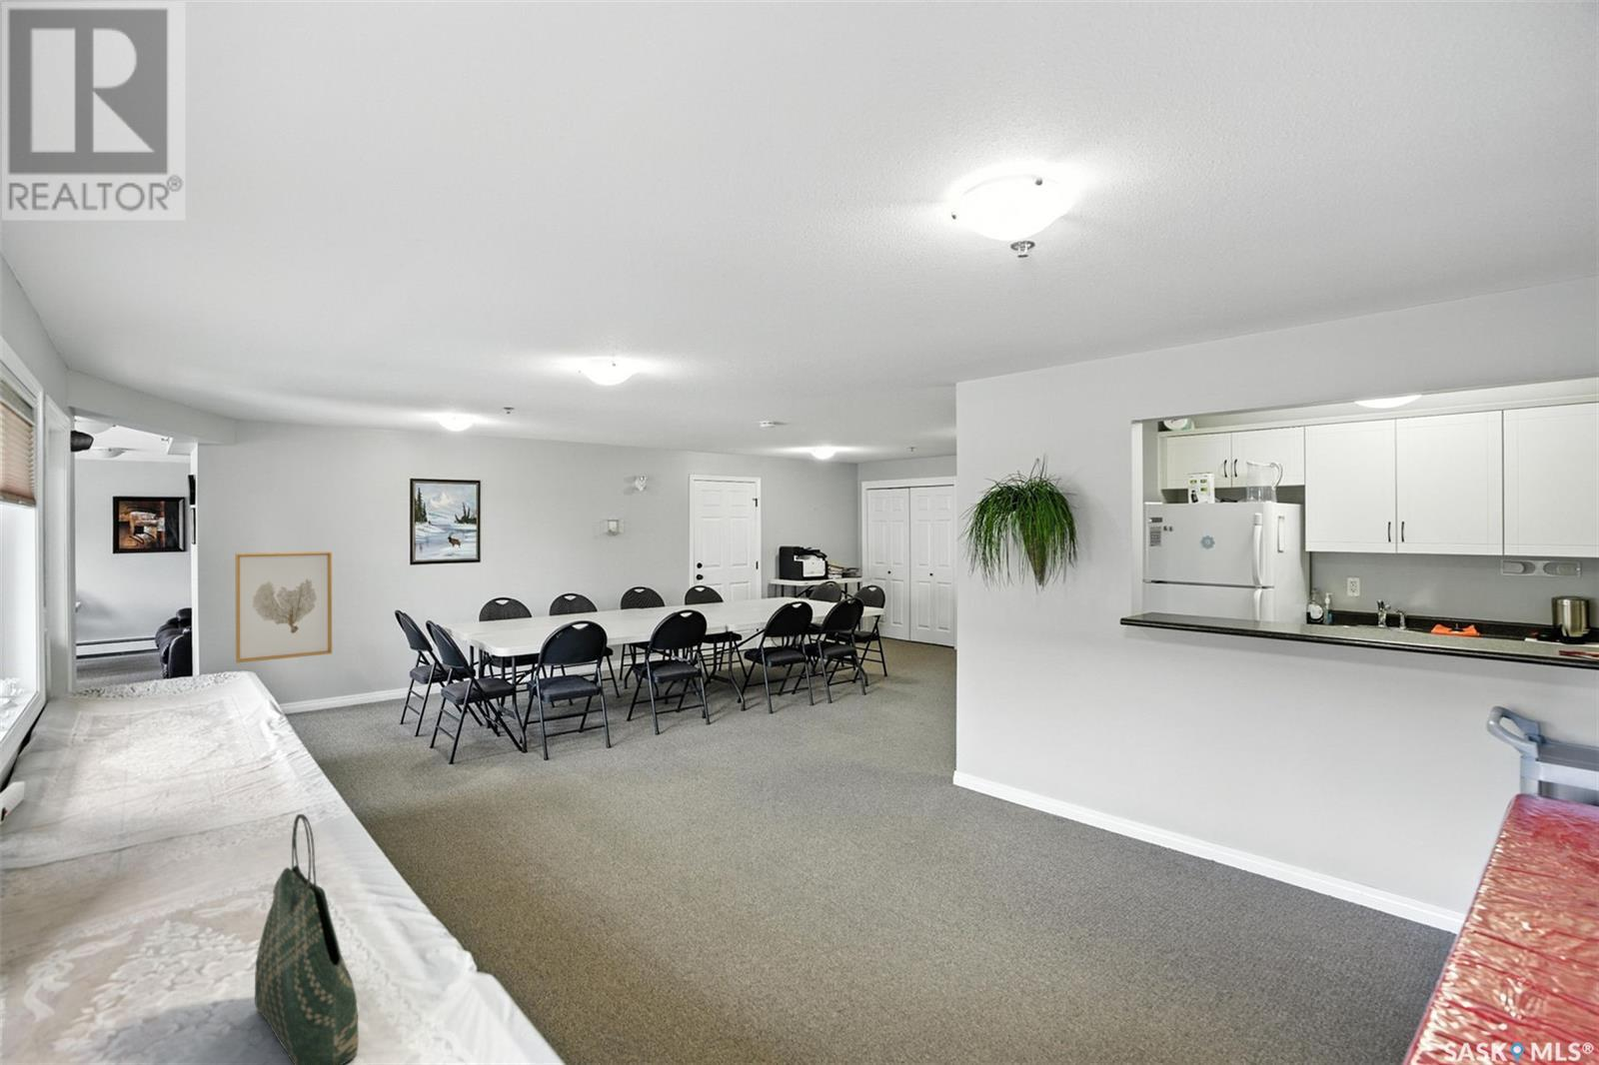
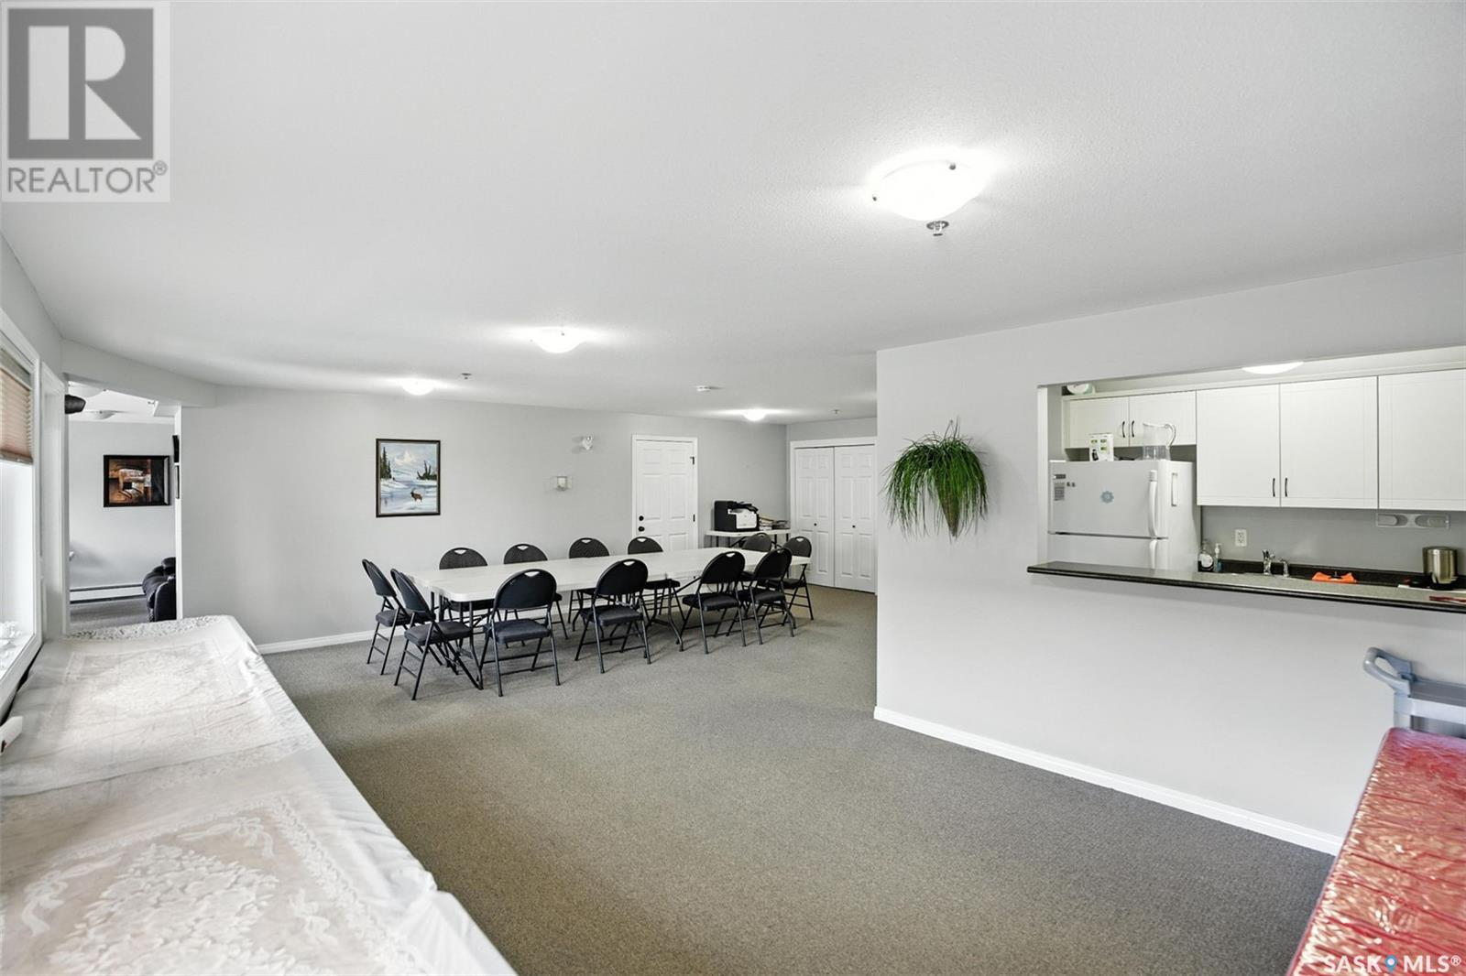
- wall art (285, 605)
- tote bag (306, 924)
